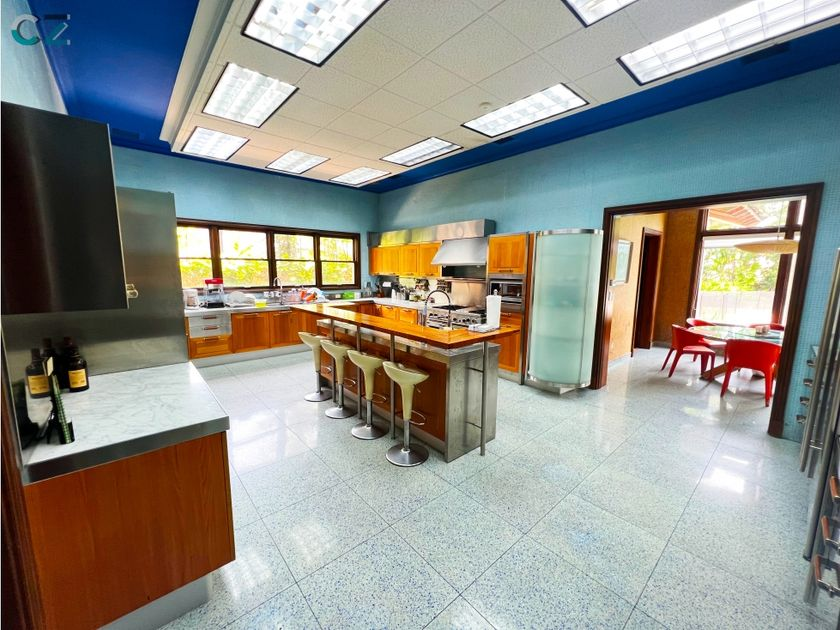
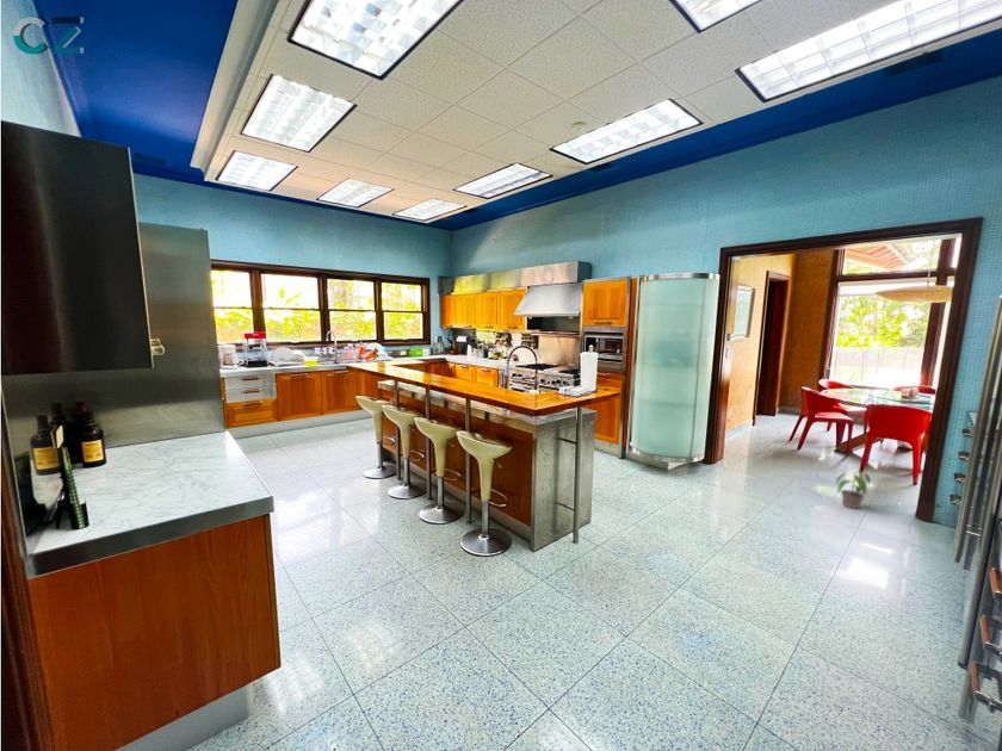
+ potted plant (853, 489)
